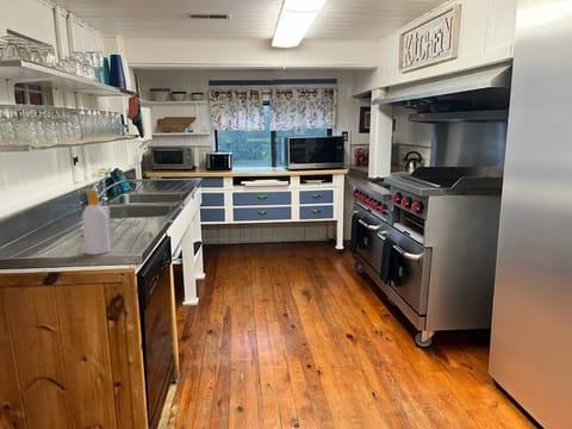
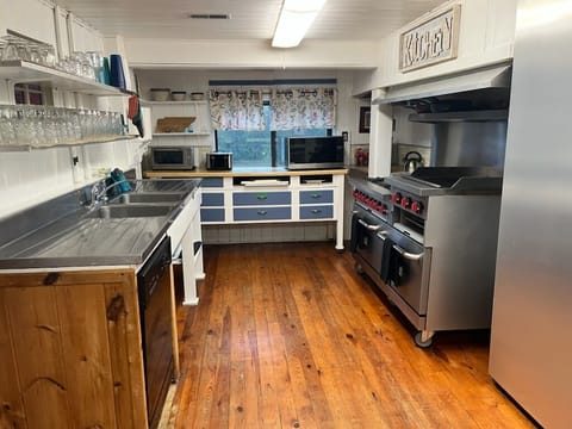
- soap bottle (94, 220)
